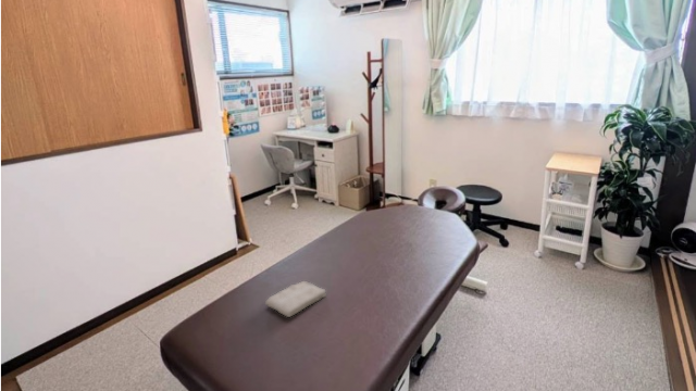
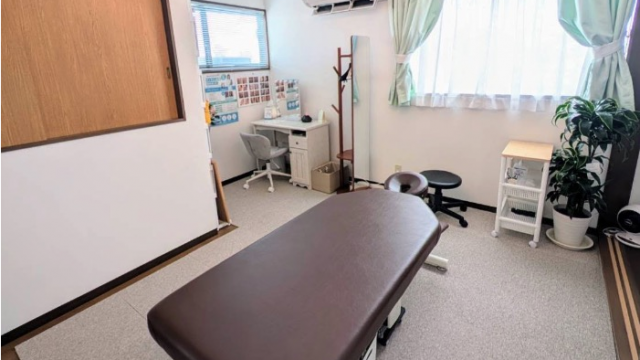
- washcloth (297, 297)
